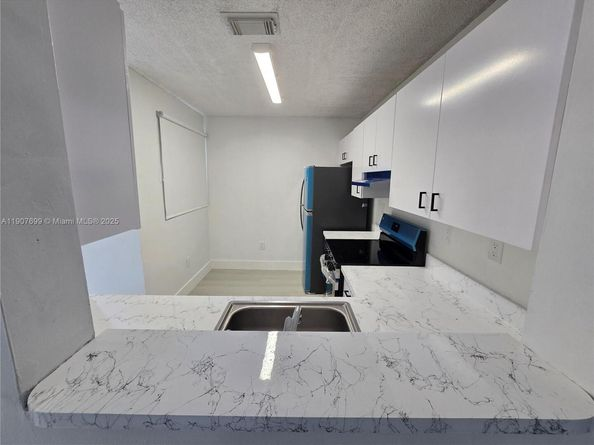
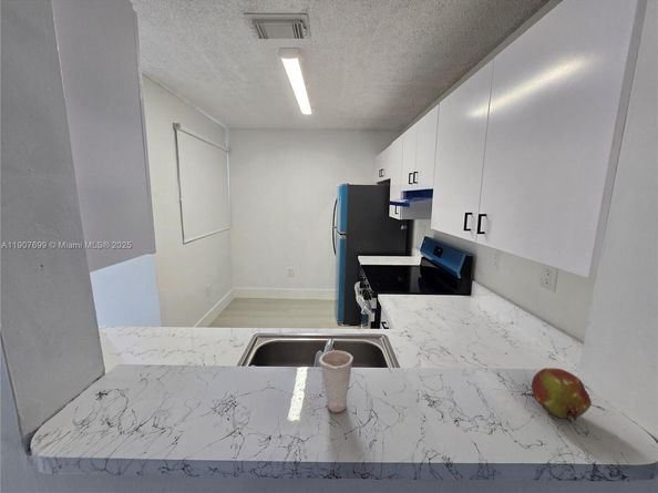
+ fruit (561, 396)
+ cup (336, 380)
